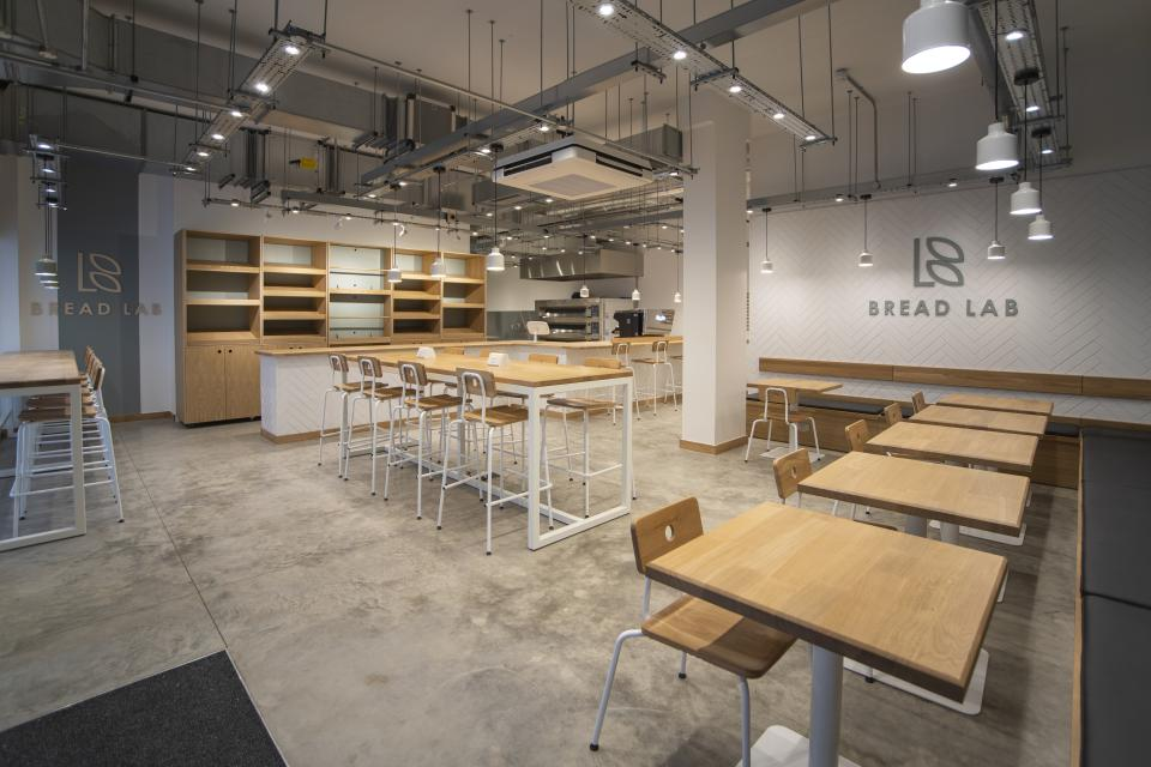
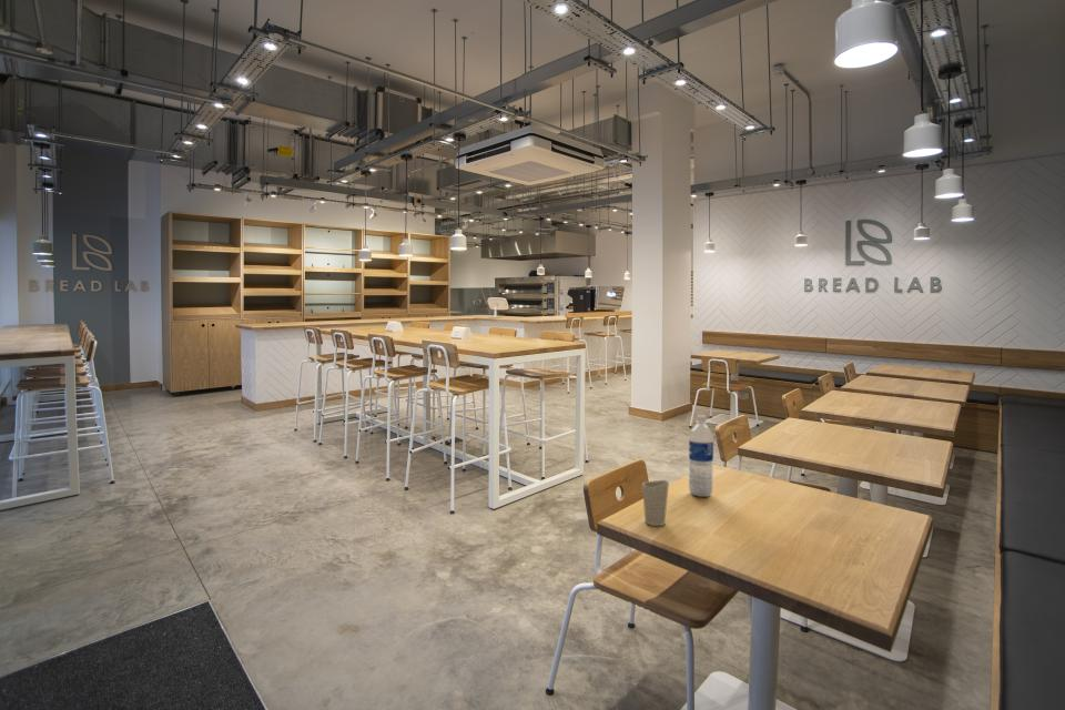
+ cup (655, 501)
+ water bottle (700, 455)
